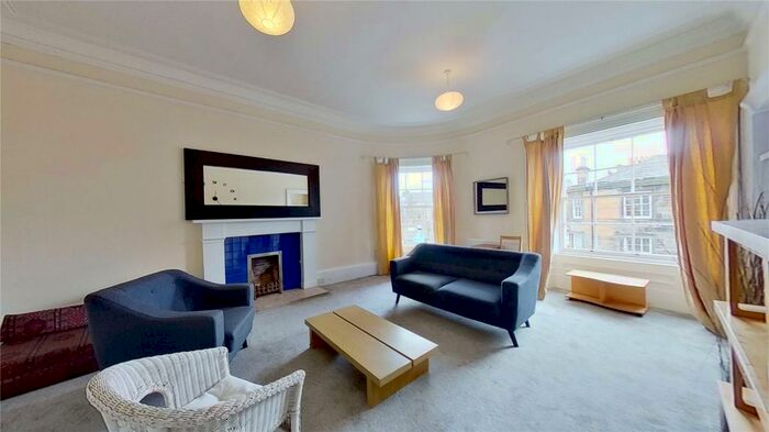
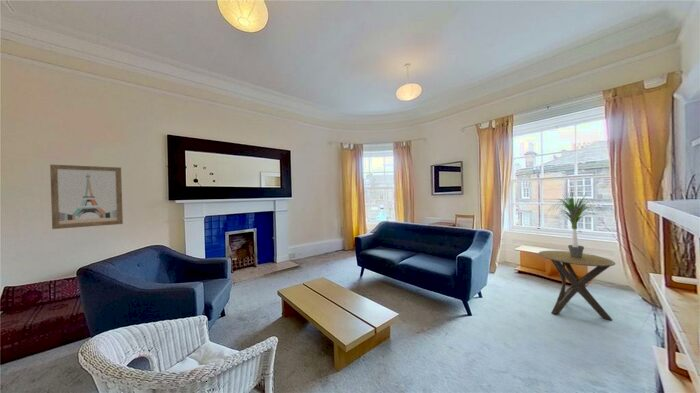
+ side table (573, 283)
+ wall art (89, 196)
+ potted plant (574, 222)
